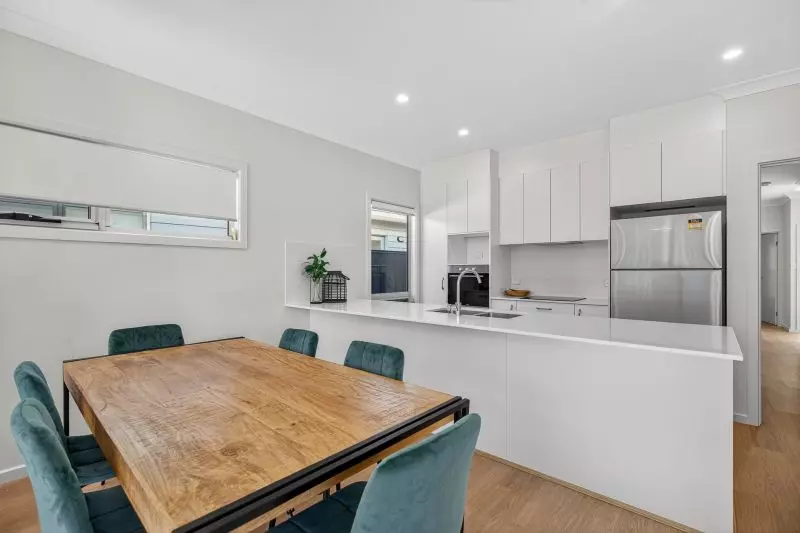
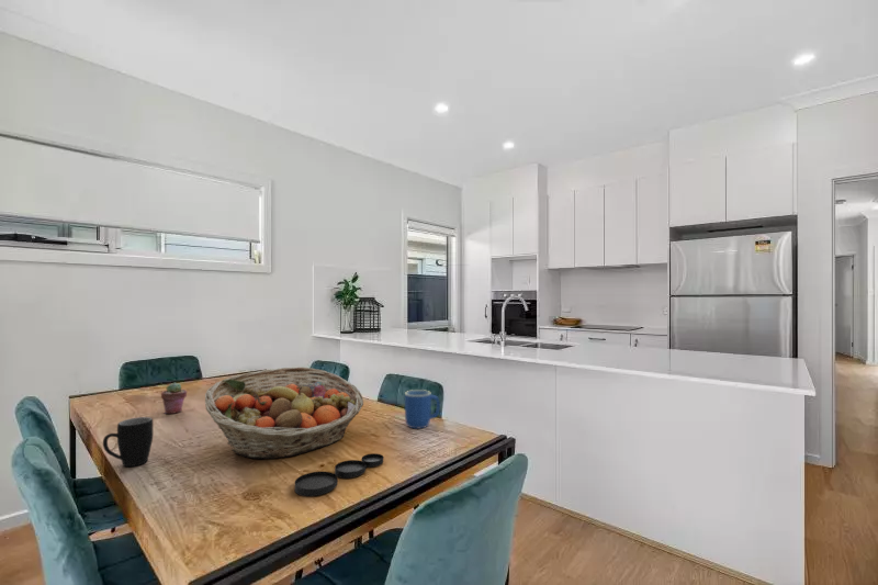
+ mug (420, 408)
+ potted succulent (173, 396)
+ fruit basket (289, 407)
+ plate (344, 472)
+ mug (127, 443)
